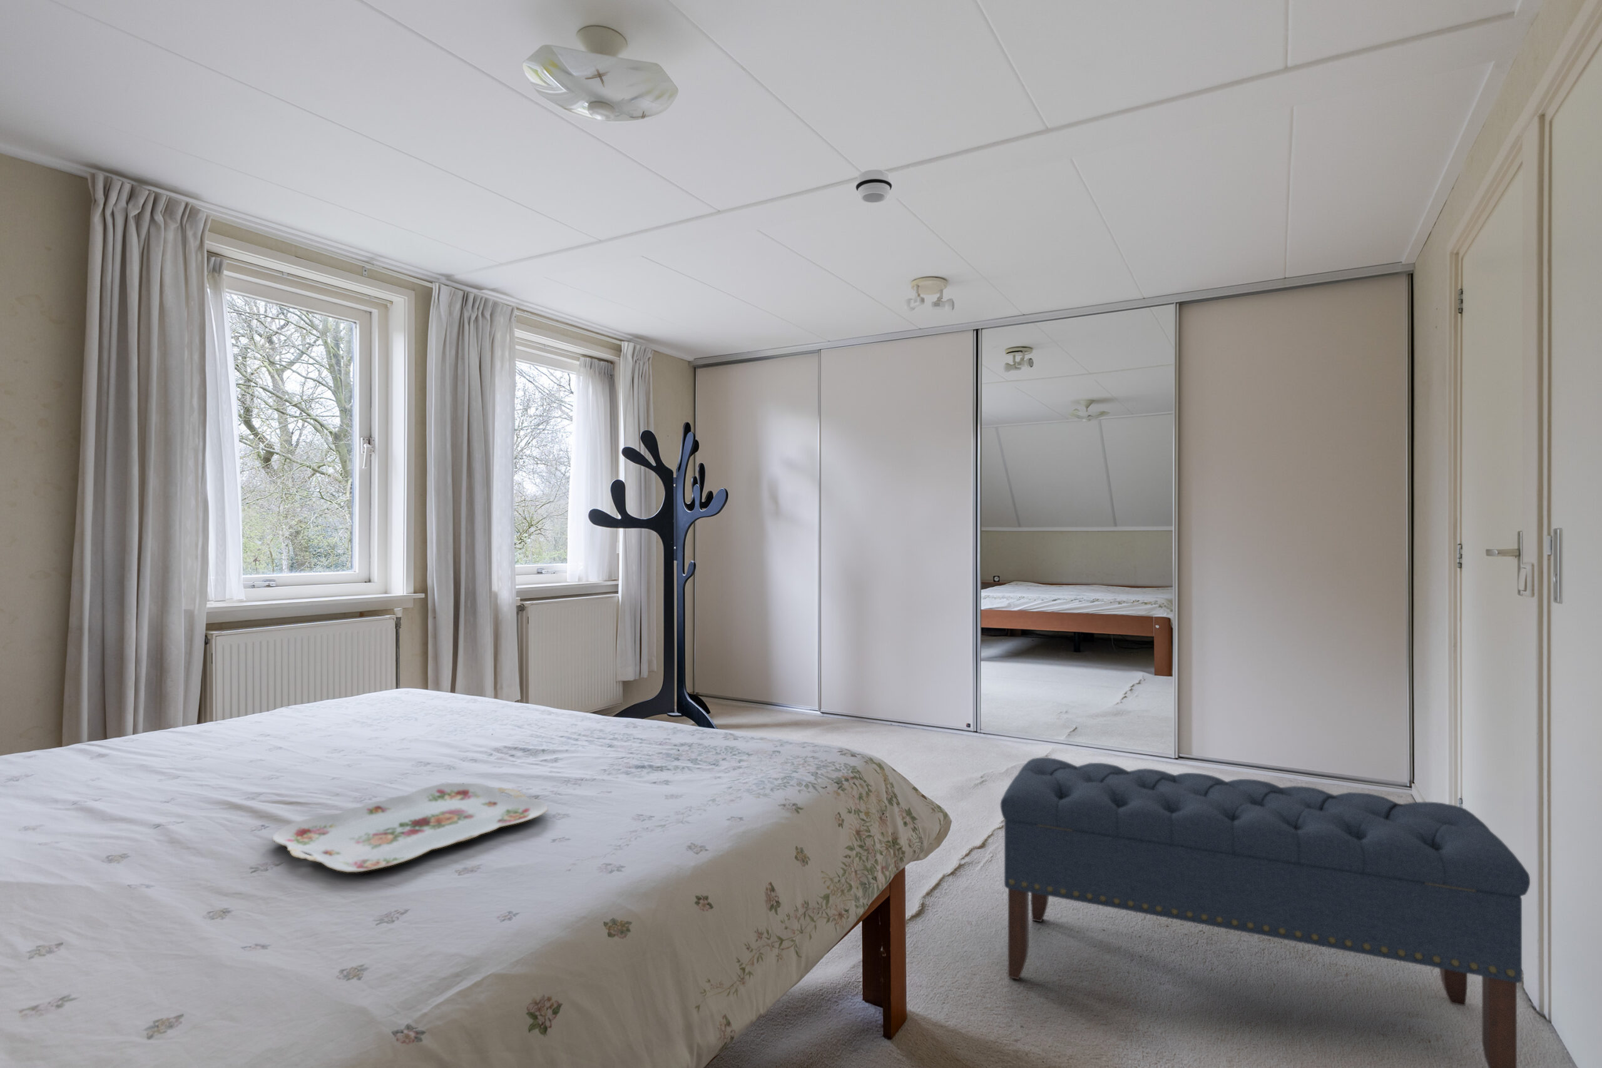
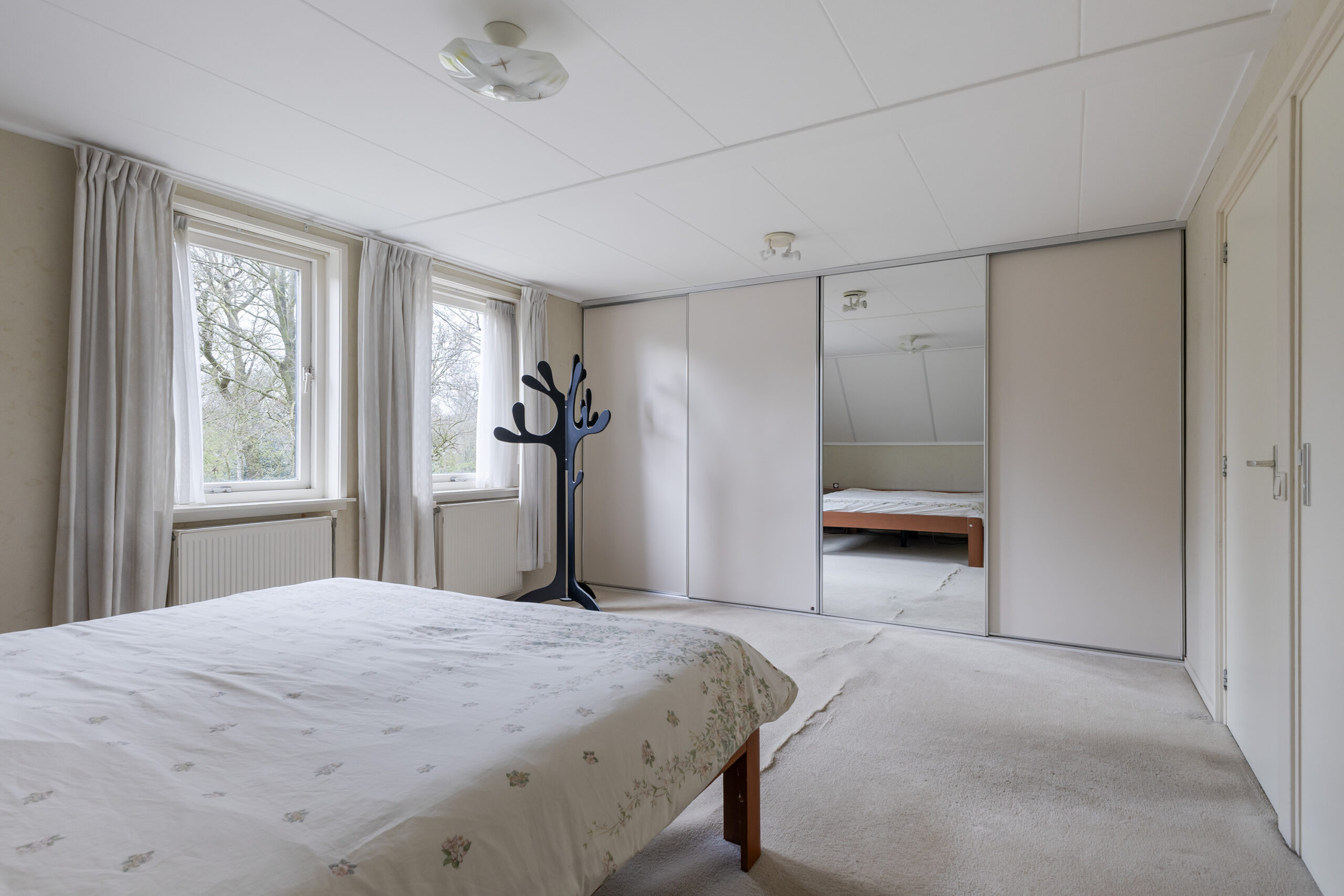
- serving tray (417, 822)
- bench (1229, 889)
- smoke detector (874, 186)
